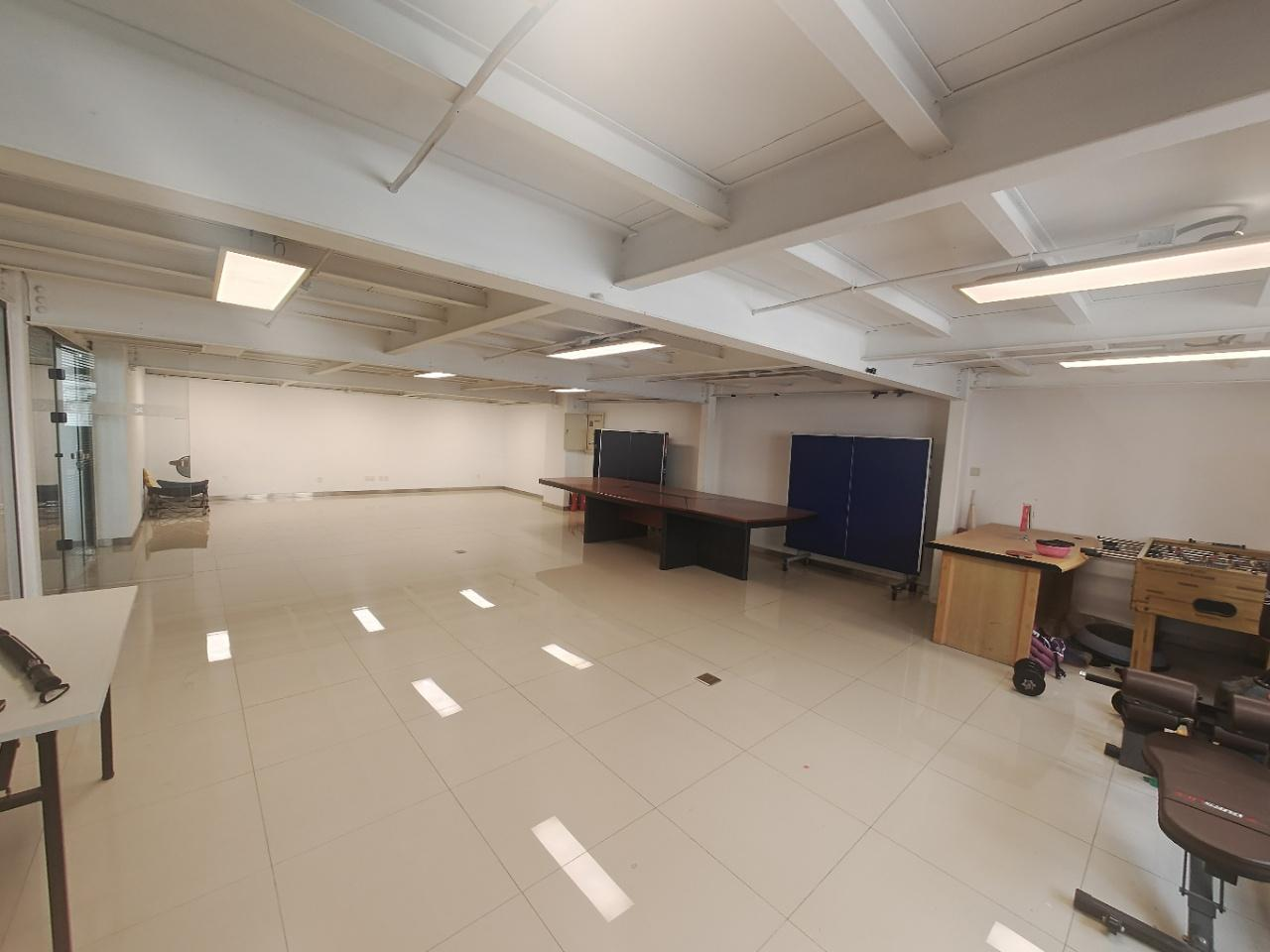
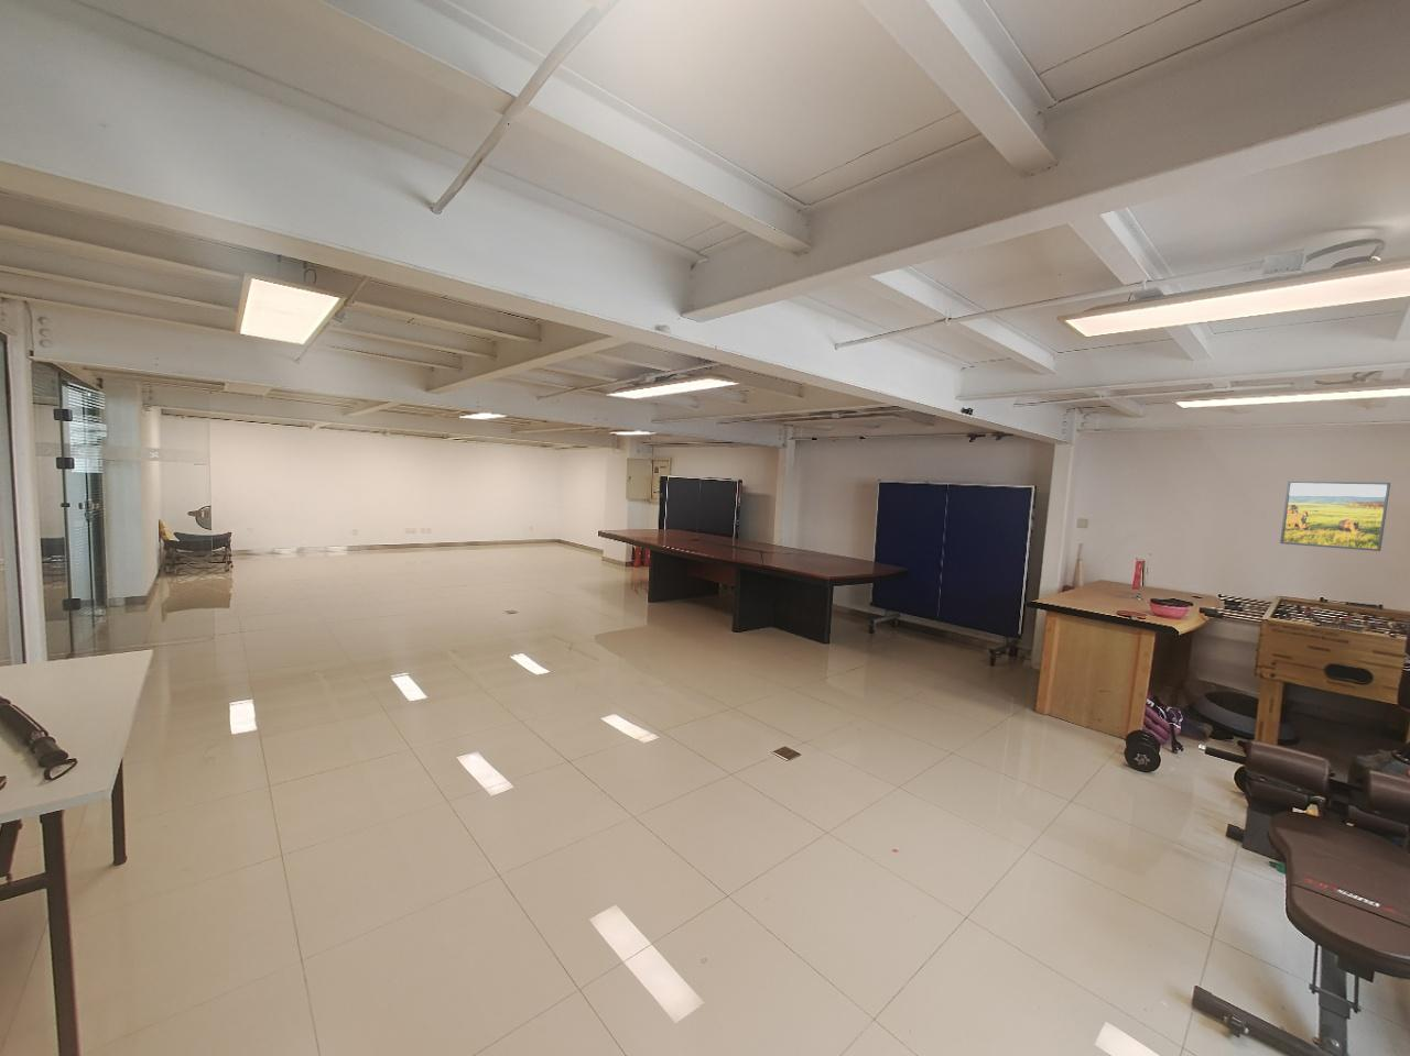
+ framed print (1332, 514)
